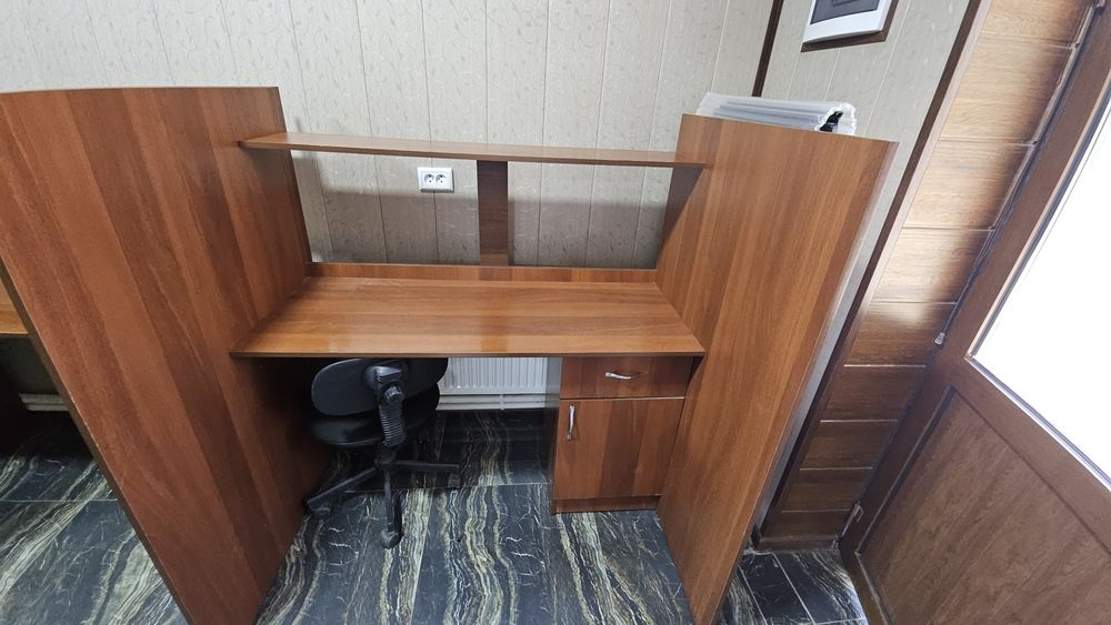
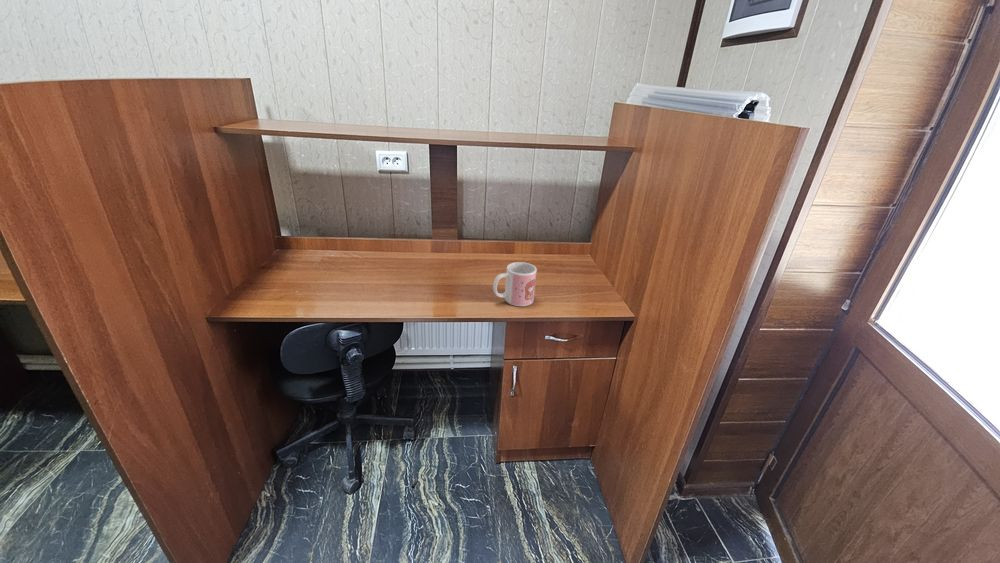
+ mug (515, 284)
